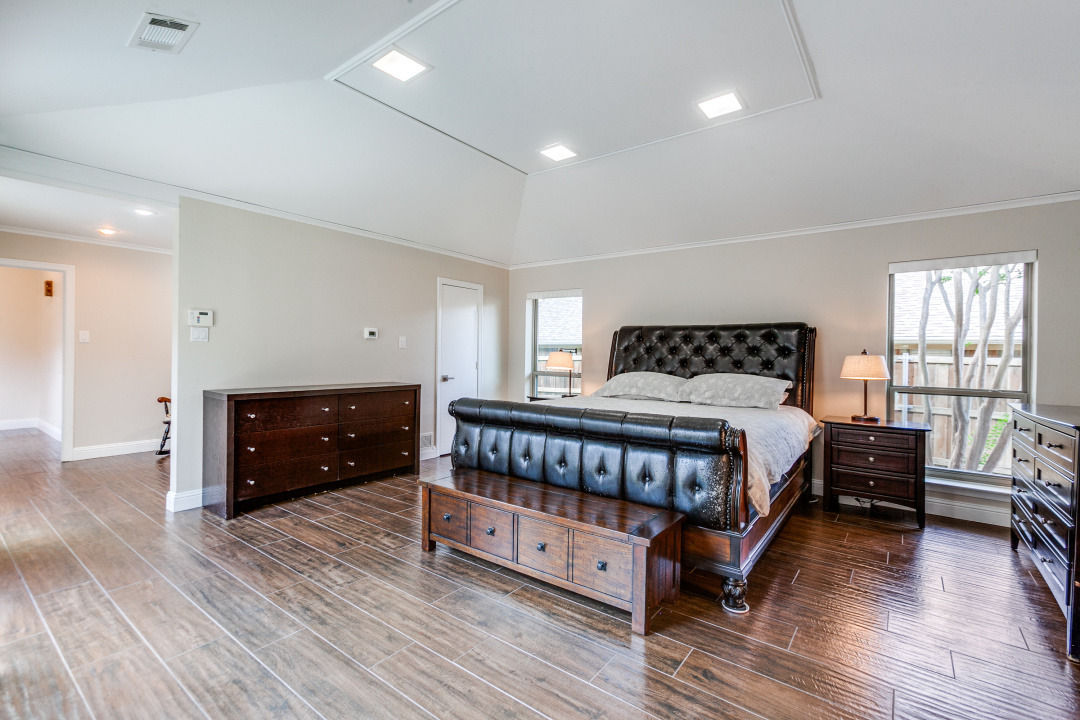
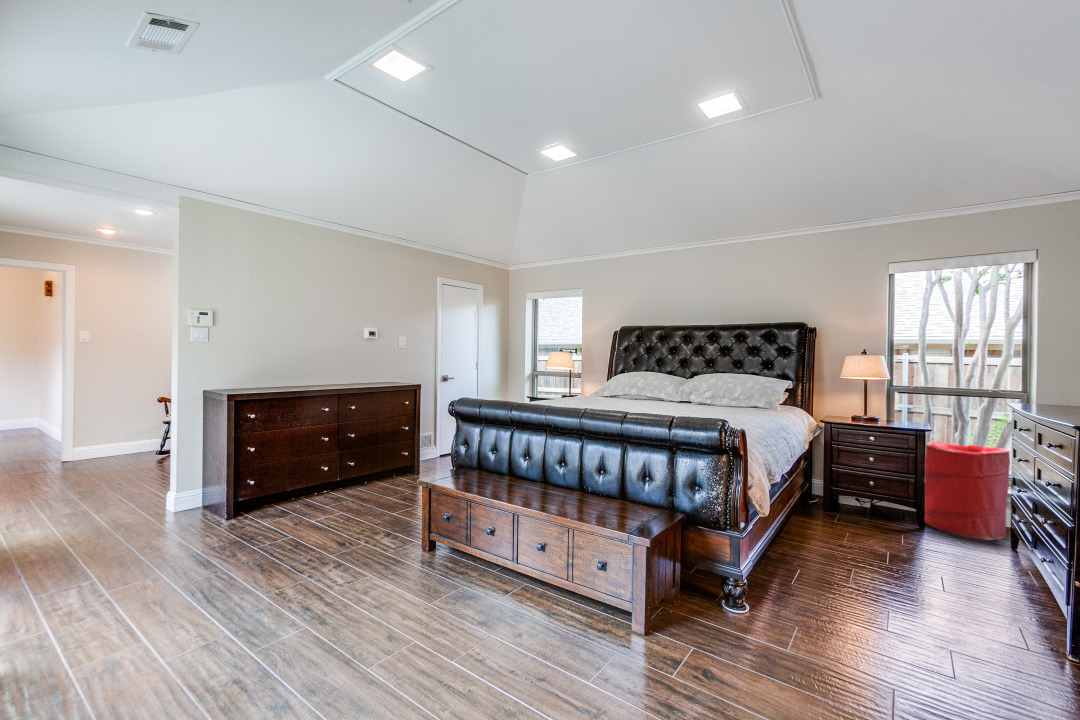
+ laundry hamper (964, 486)
